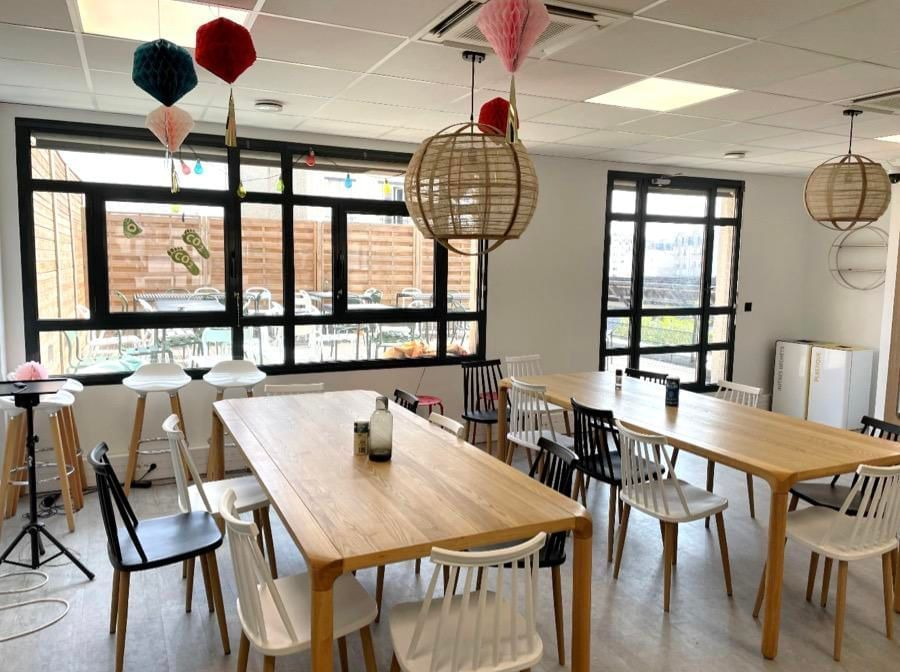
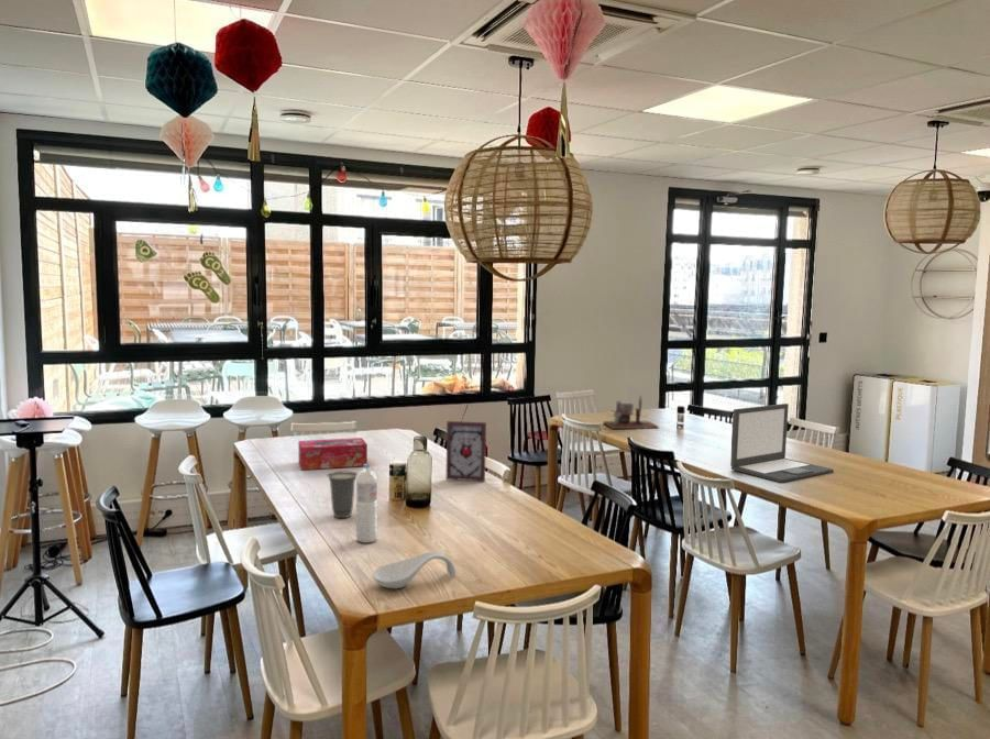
+ water bottle (366, 501)
+ cup (342, 495)
+ tissue box (332, 453)
+ desk organizer (631, 410)
+ spoon rest (414, 569)
+ laptop (783, 440)
+ picture frame (466, 449)
